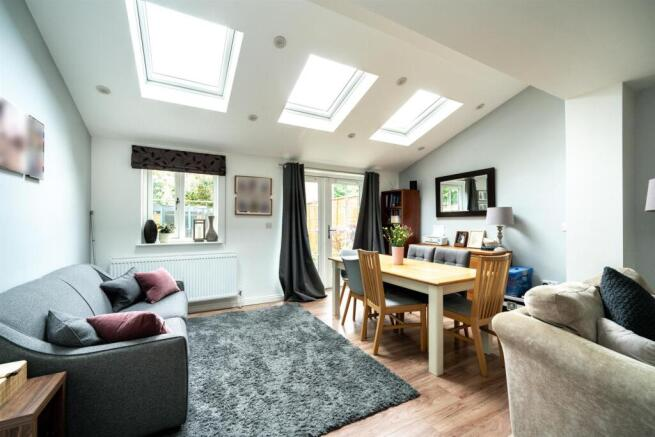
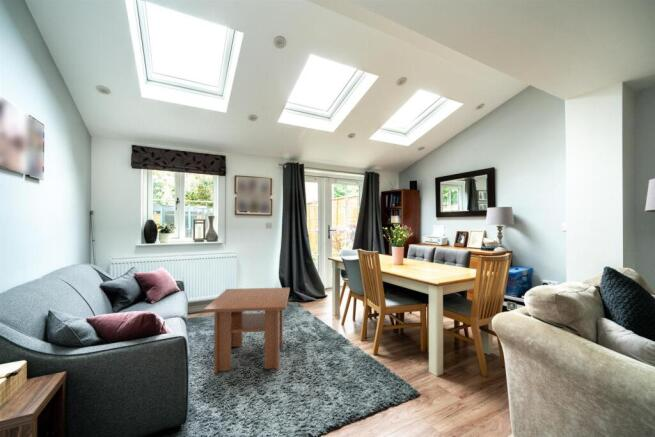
+ coffee table (252, 326)
